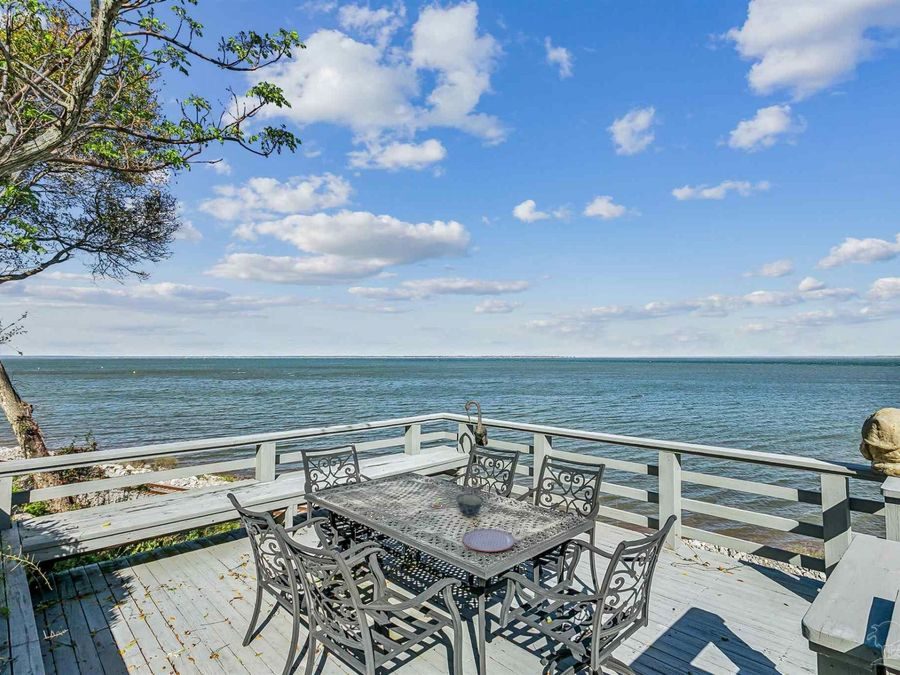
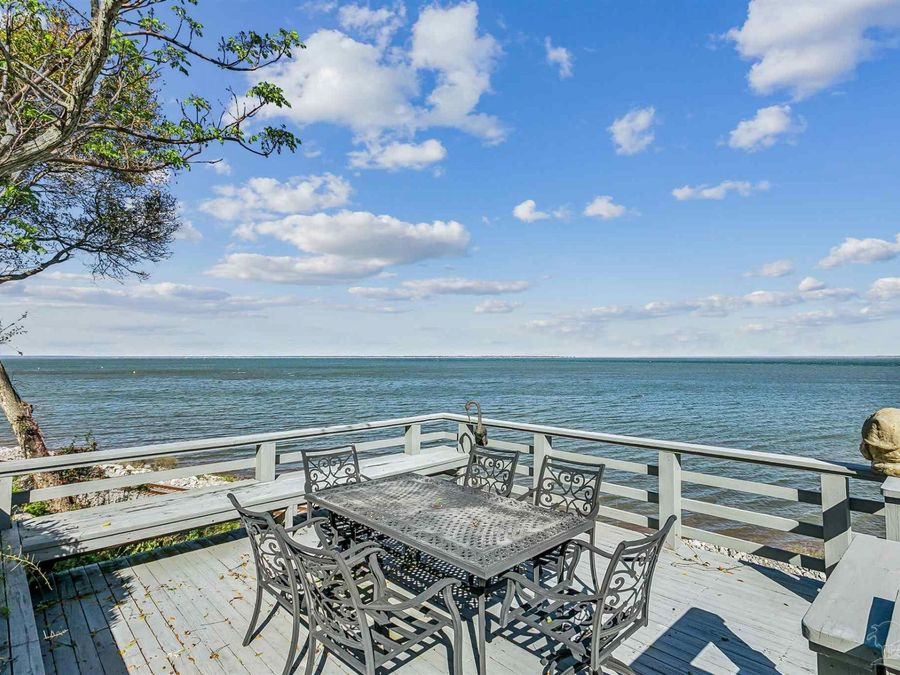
- bowl (469, 506)
- plate (488, 541)
